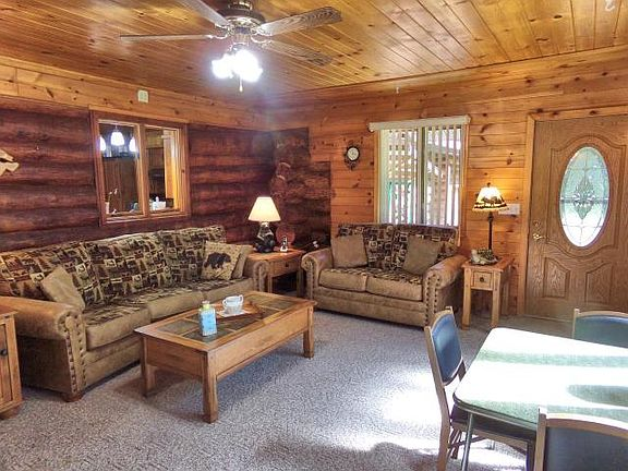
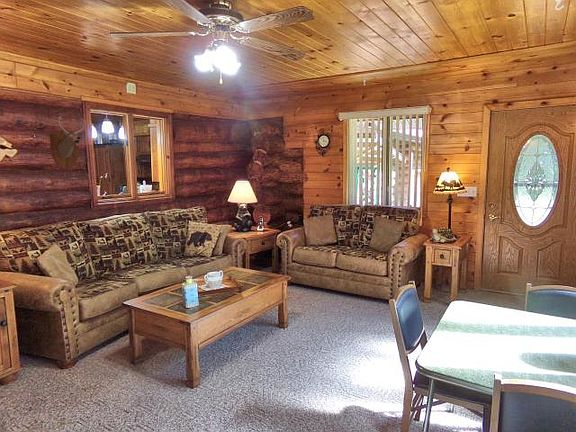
+ mounted trophy (71, 143)
